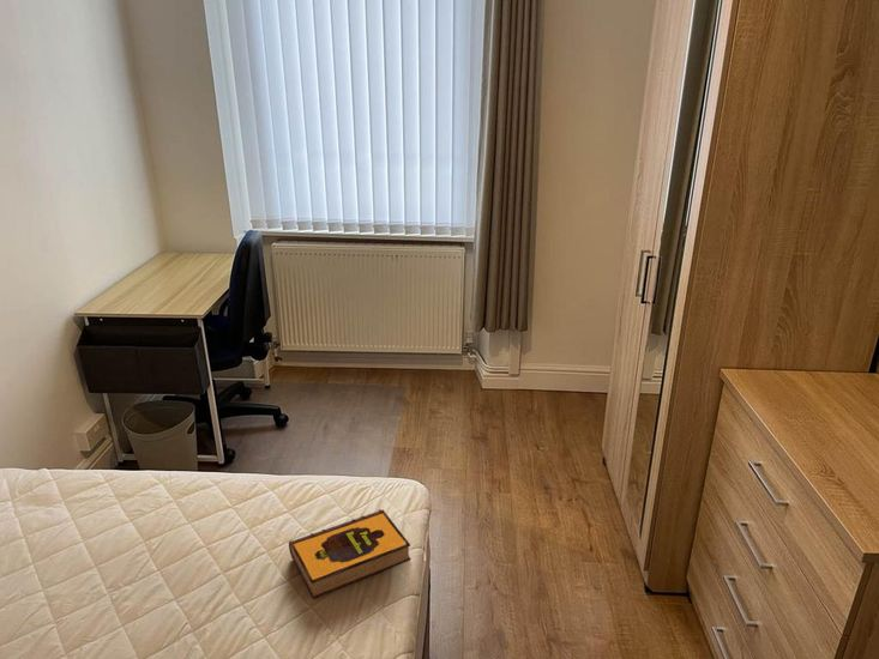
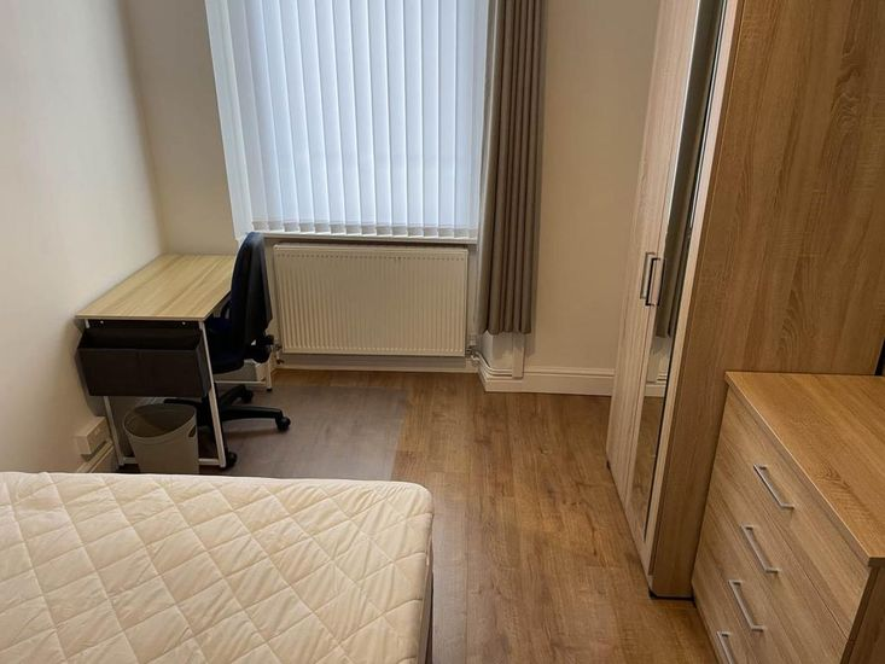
- hardback book (349, 548)
